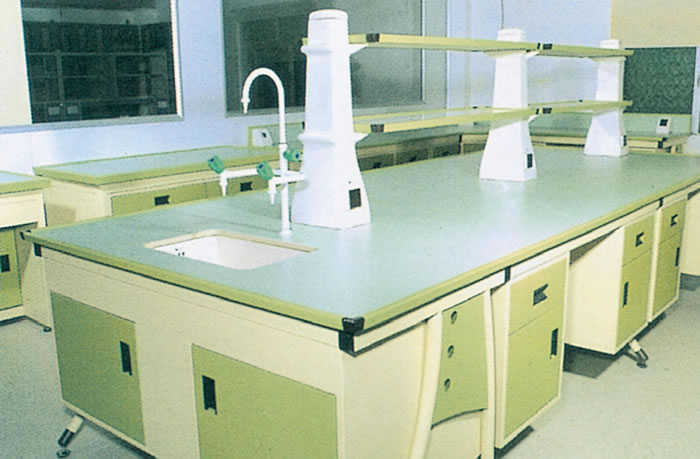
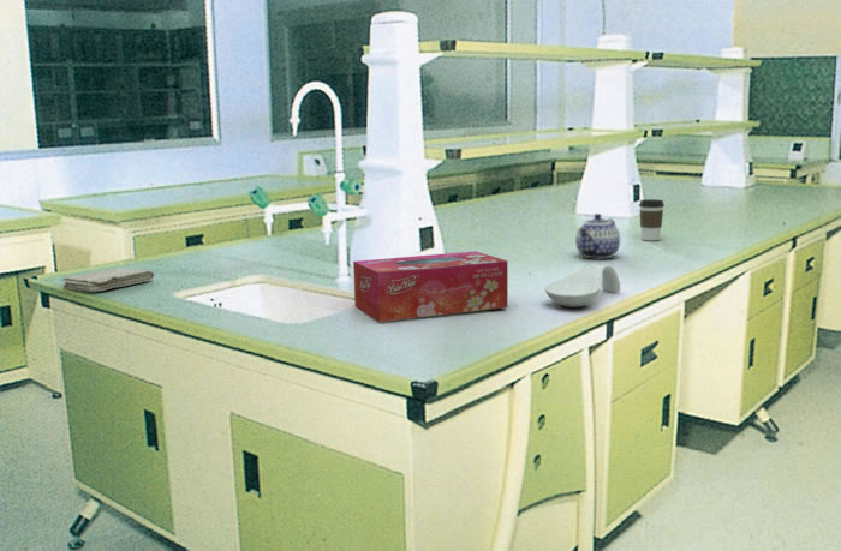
+ tissue box (430, 283)
+ washcloth (107, 279)
+ teapot (597, 234)
+ spoon rest (585, 283)
+ coffee cup (651, 220)
